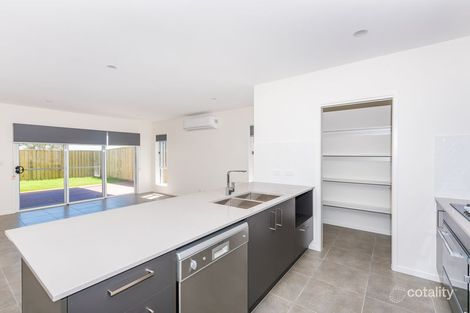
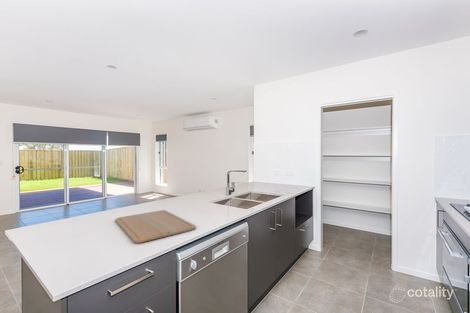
+ chopping board (153, 223)
